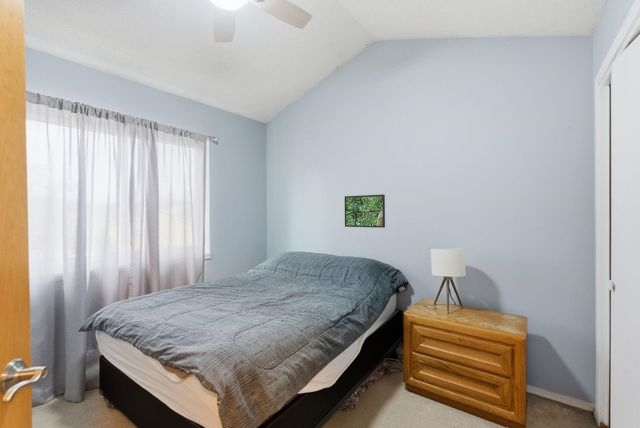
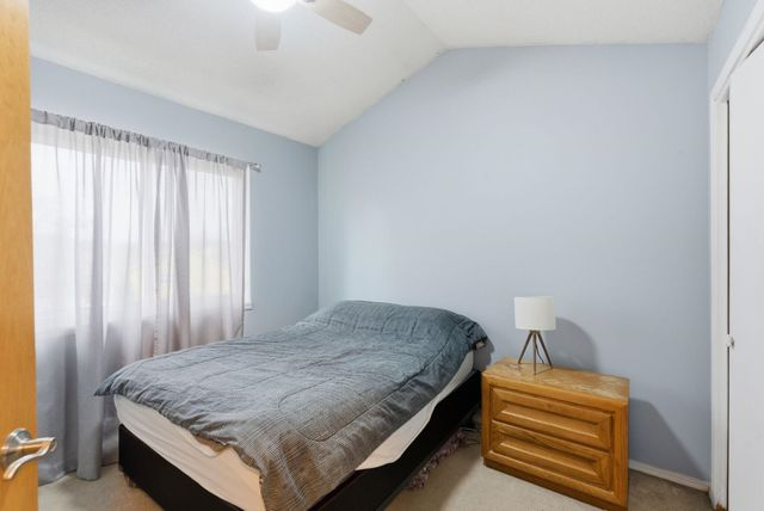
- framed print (363, 211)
